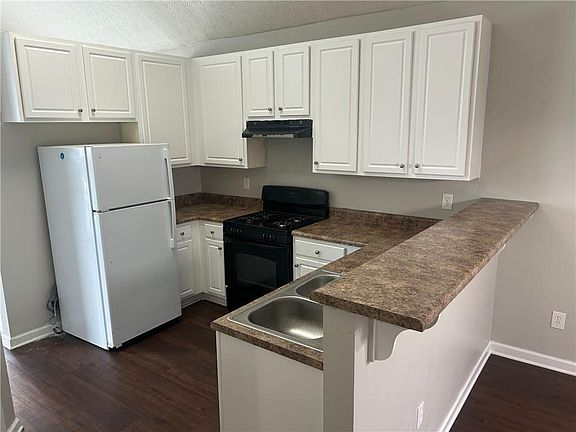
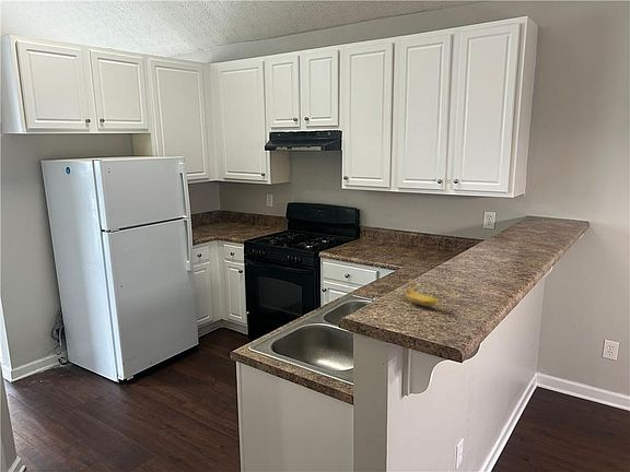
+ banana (420, 295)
